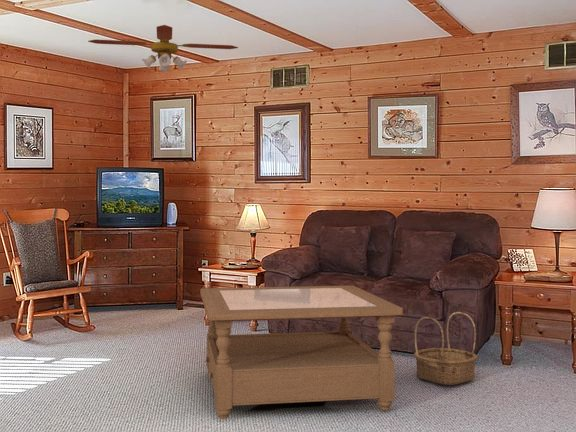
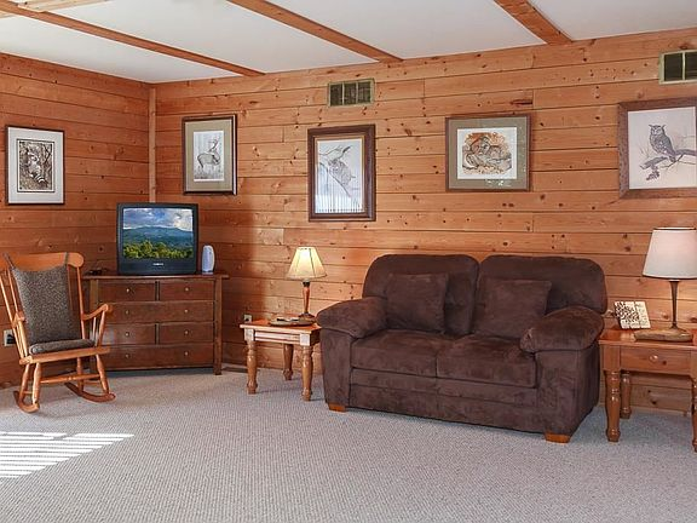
- ceiling fan (164, 49)
- coffee table (291, 344)
- basket (445, 348)
